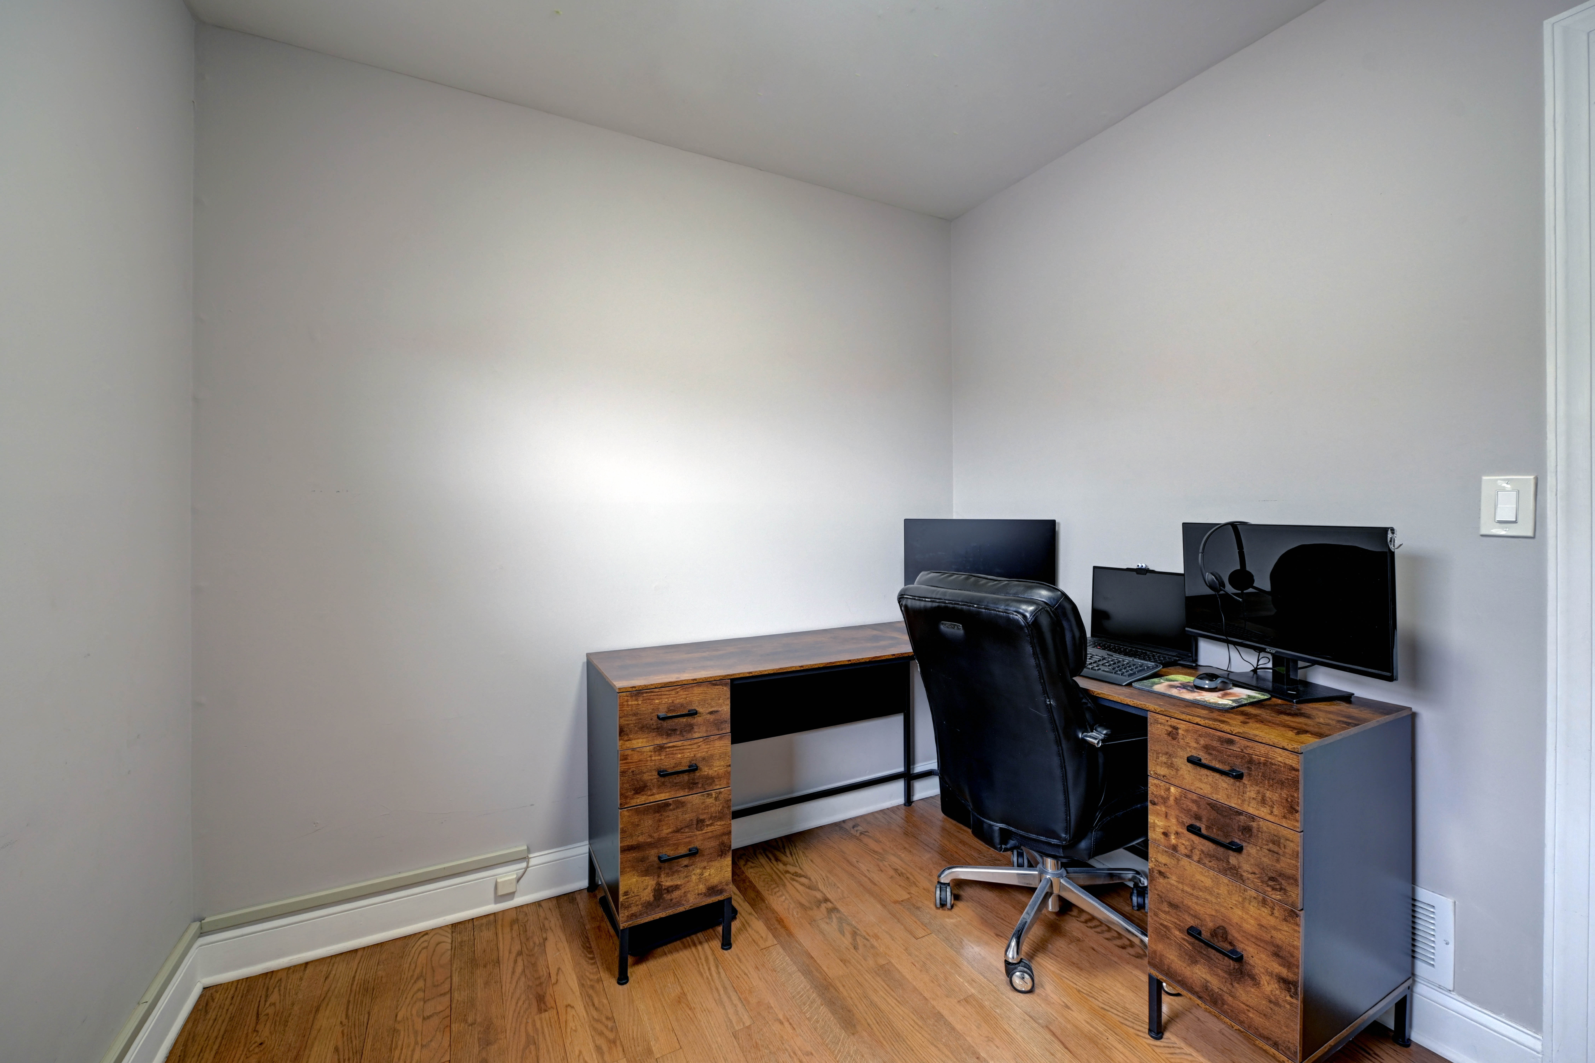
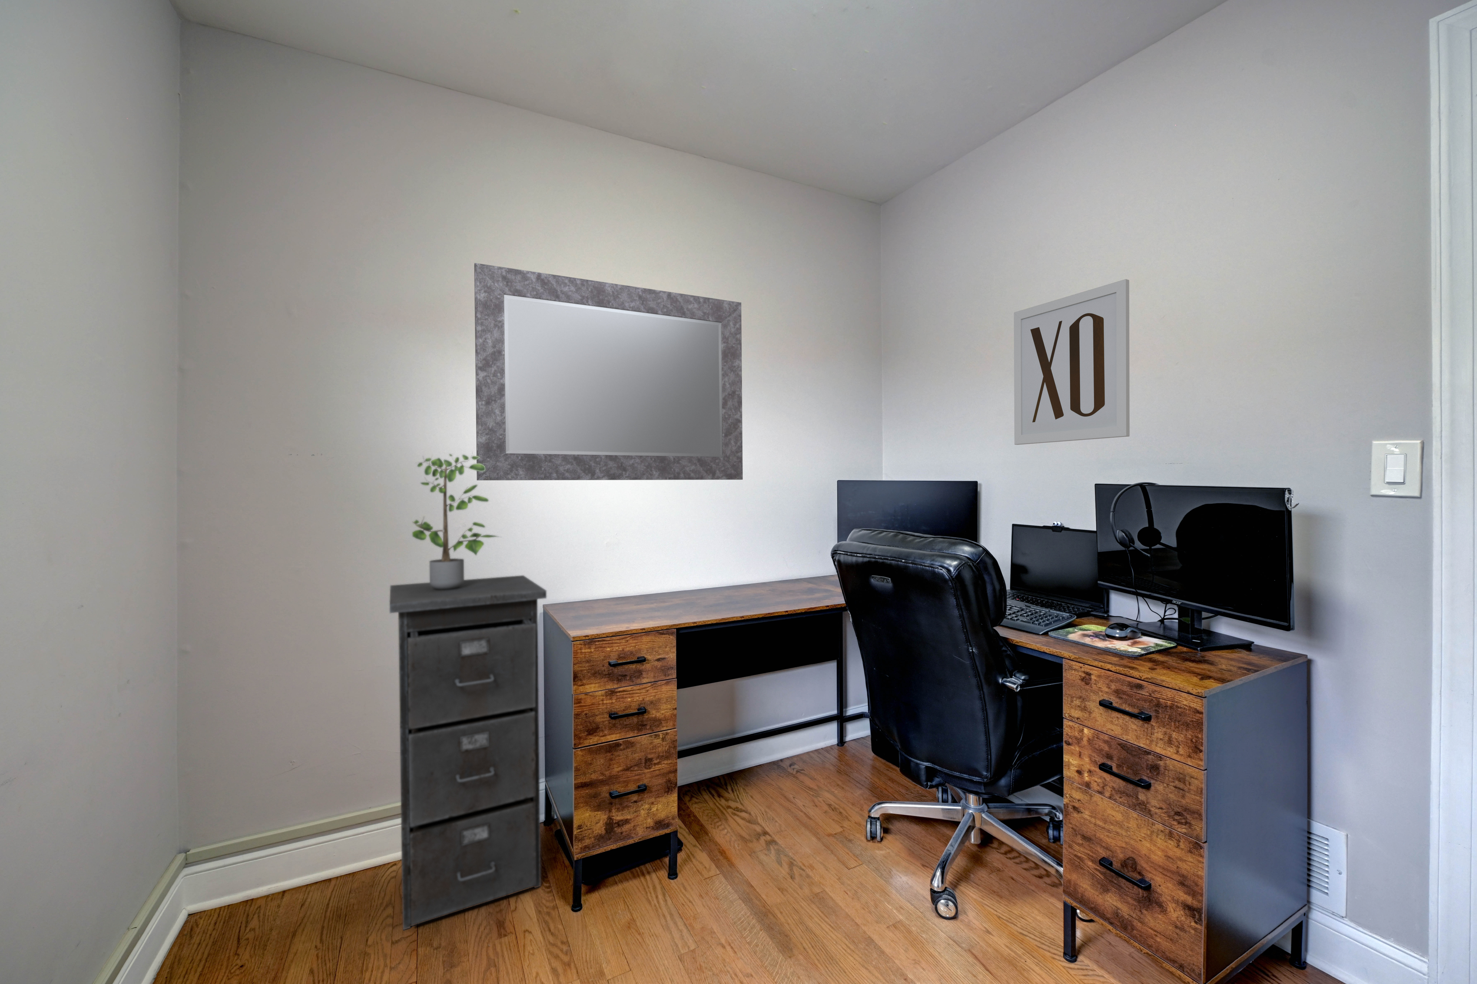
+ potted plant (459, 510)
+ mirror (622, 383)
+ wall art (1066, 369)
+ filing cabinet (469, 736)
